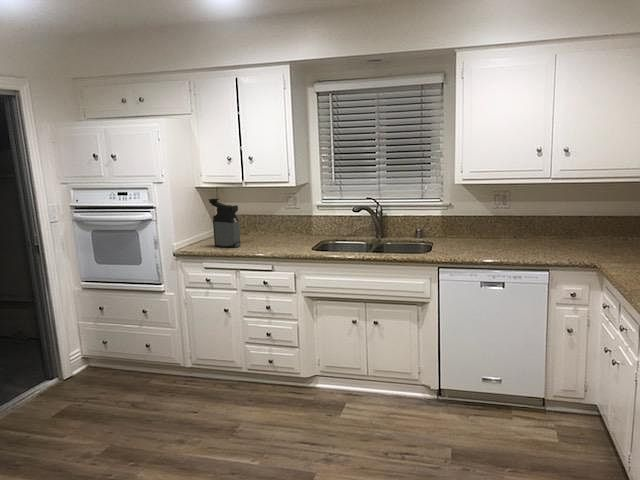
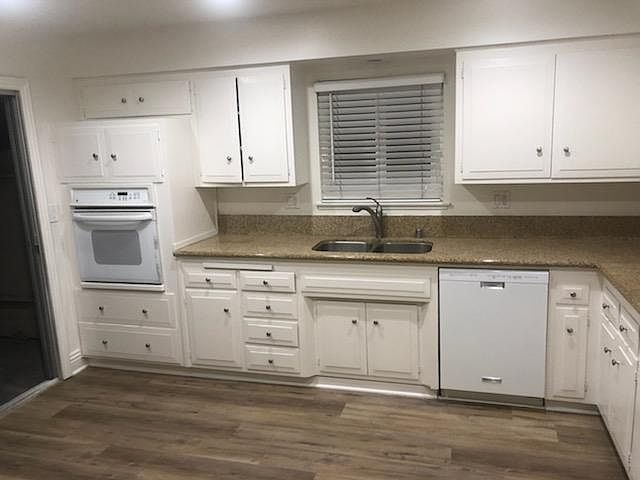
- coffee maker (224, 222)
